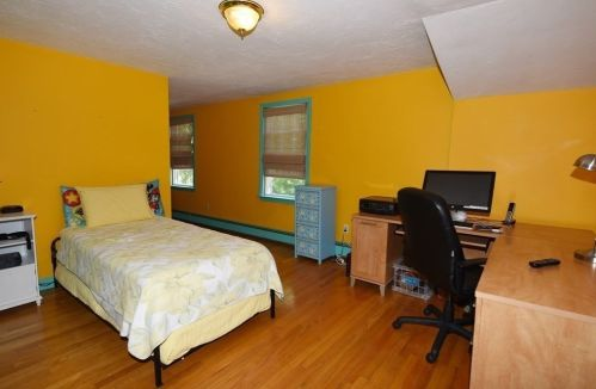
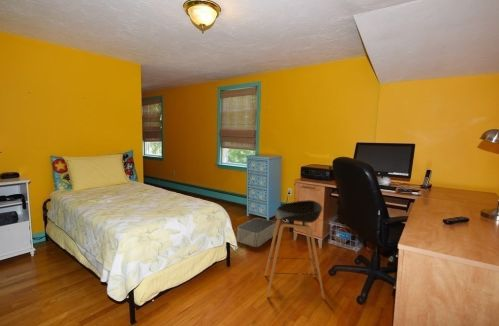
+ stool (294, 258)
+ storage bin (256, 231)
